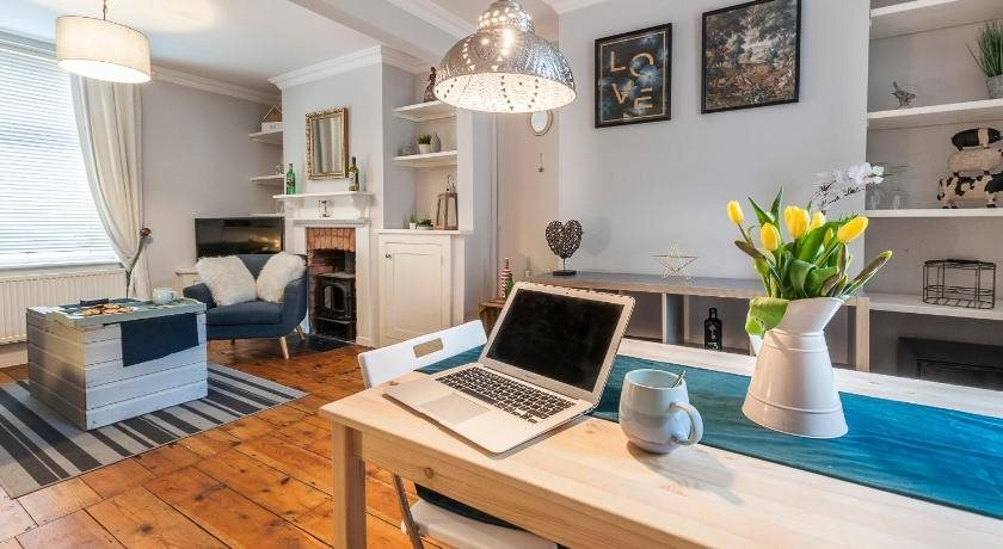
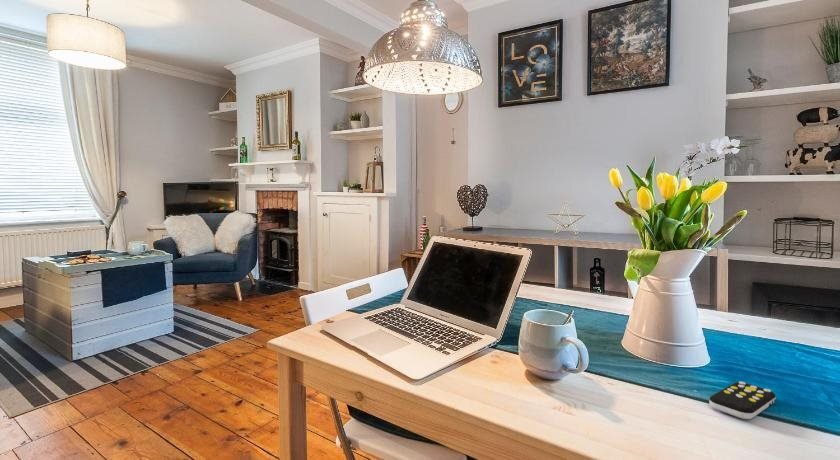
+ remote control (742, 398)
